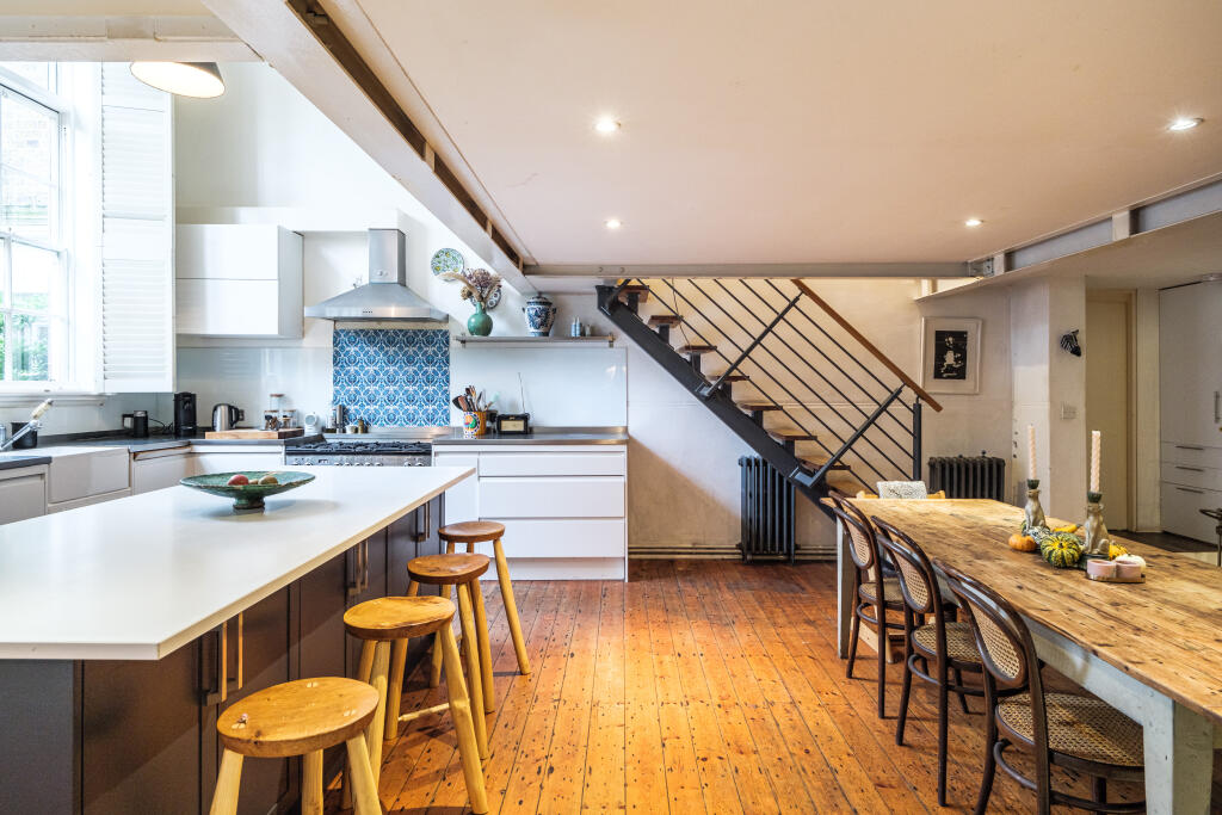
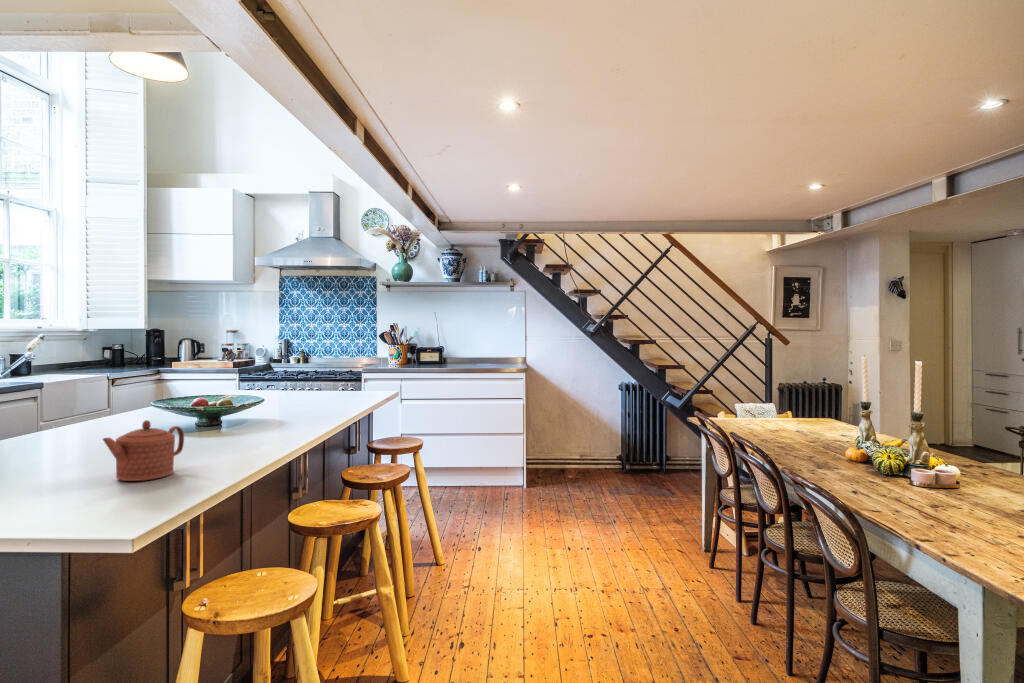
+ teapot (145, 447)
